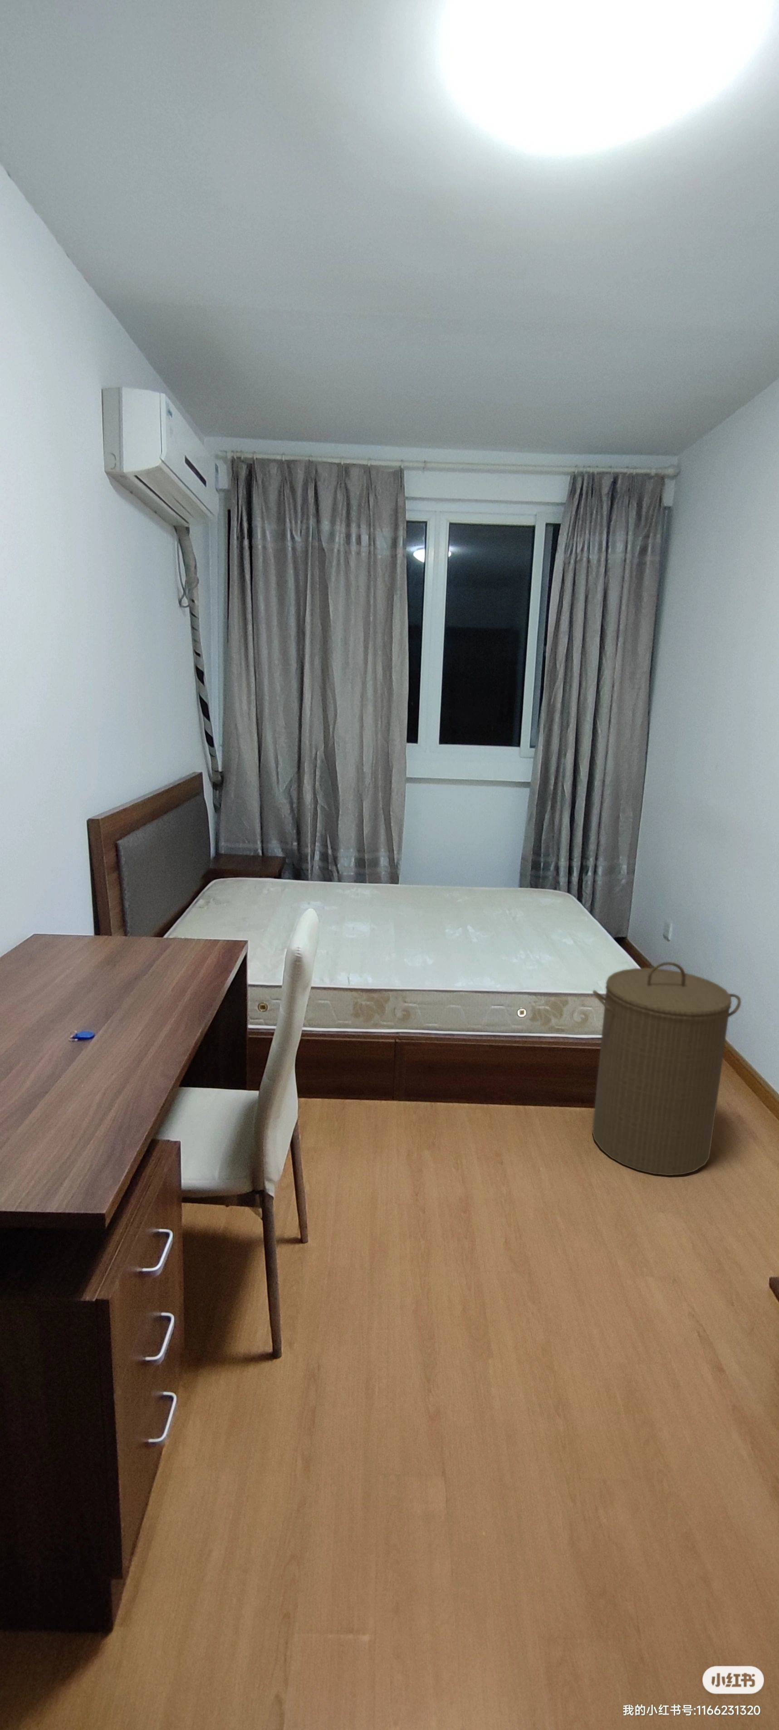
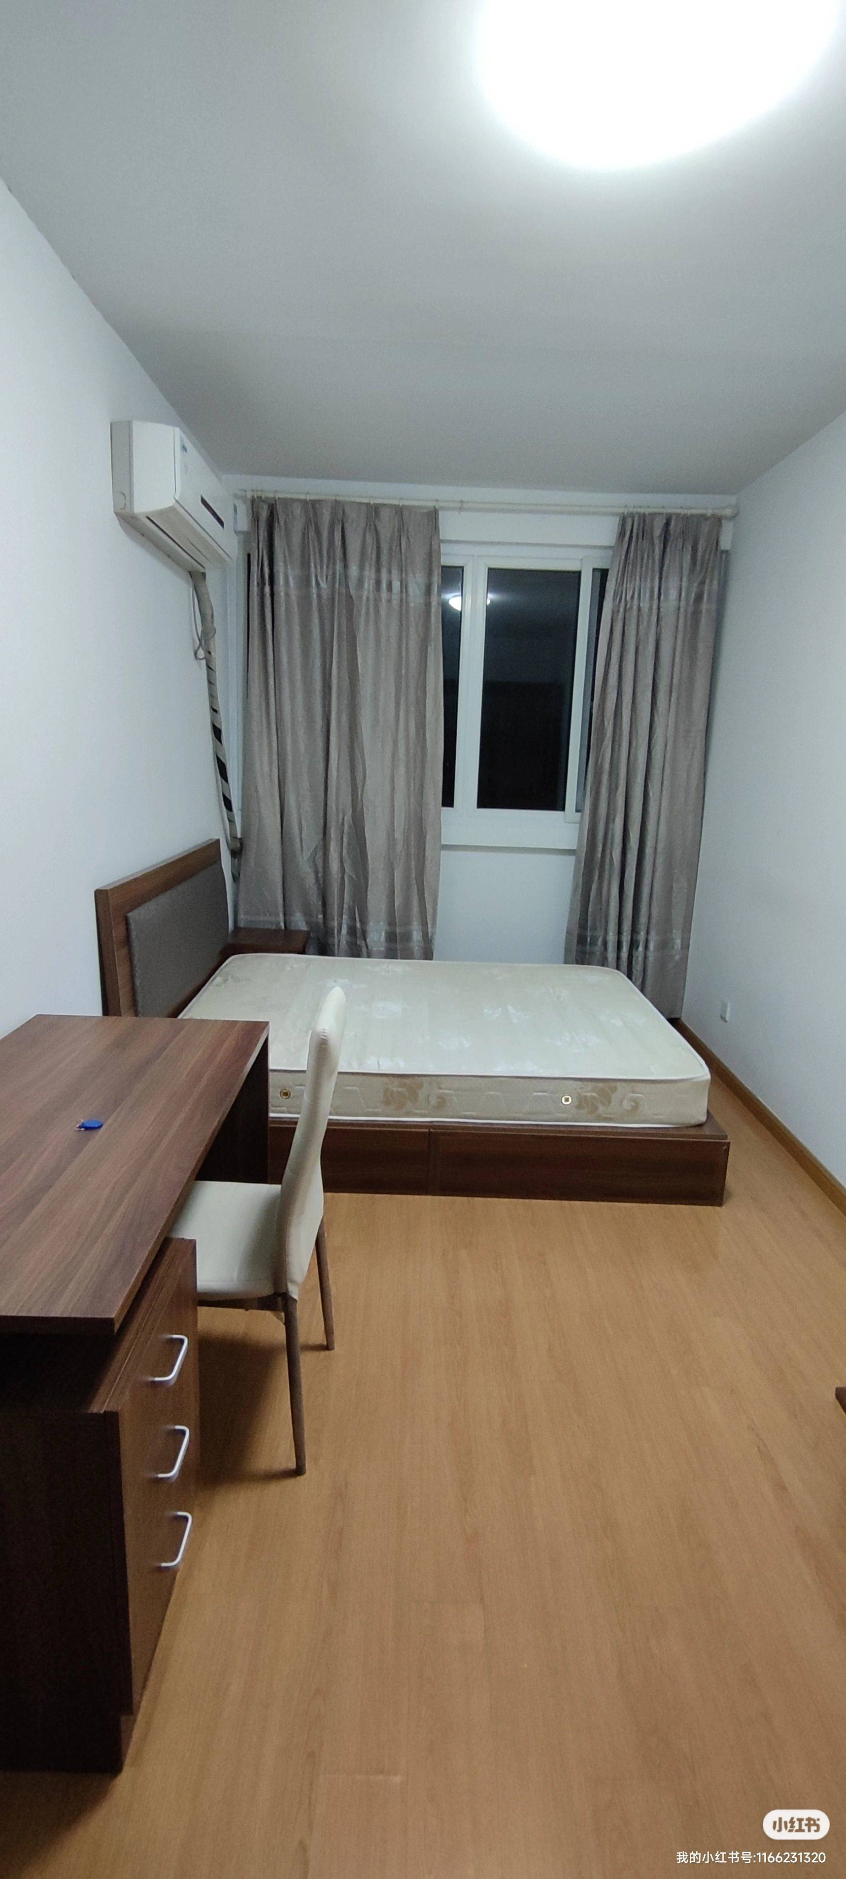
- laundry hamper (660, 1055)
